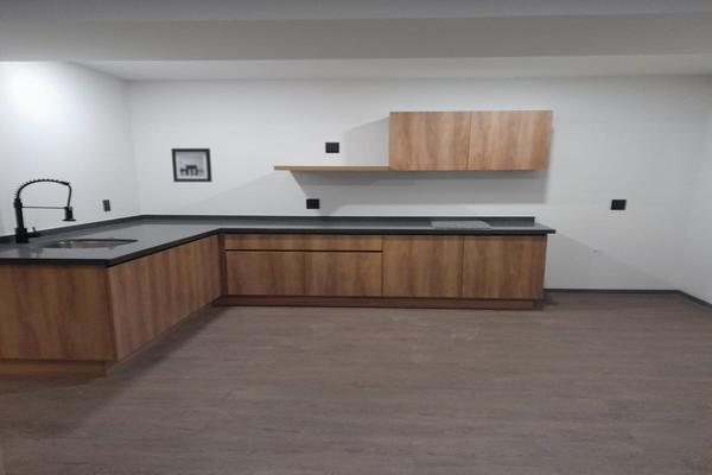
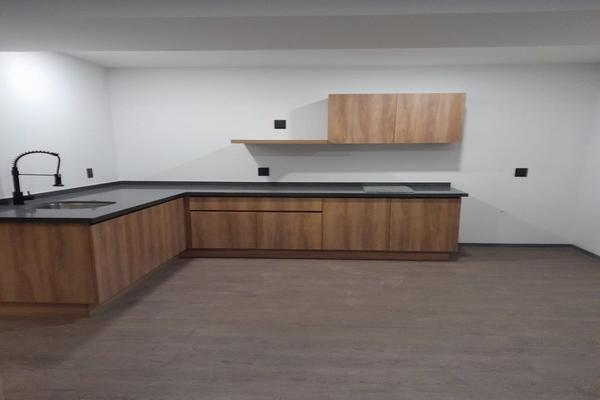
- wall art (191, 165)
